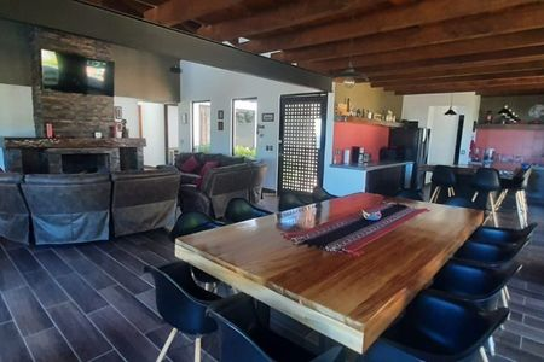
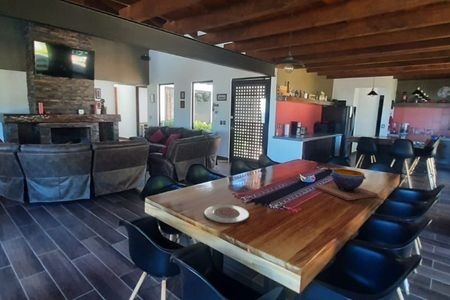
+ plate (226, 213)
+ decorative bowl (346, 181)
